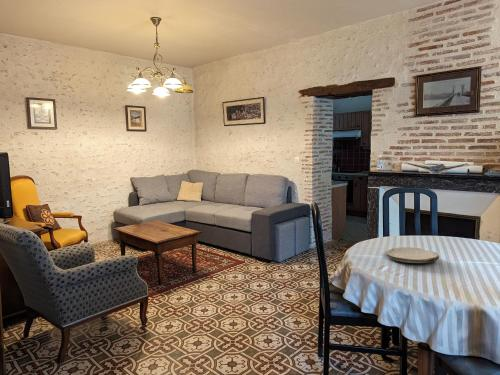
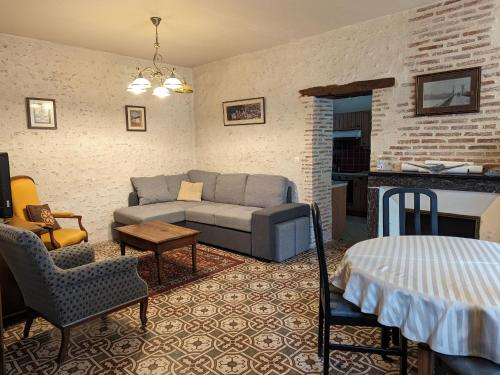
- plate (411, 255)
